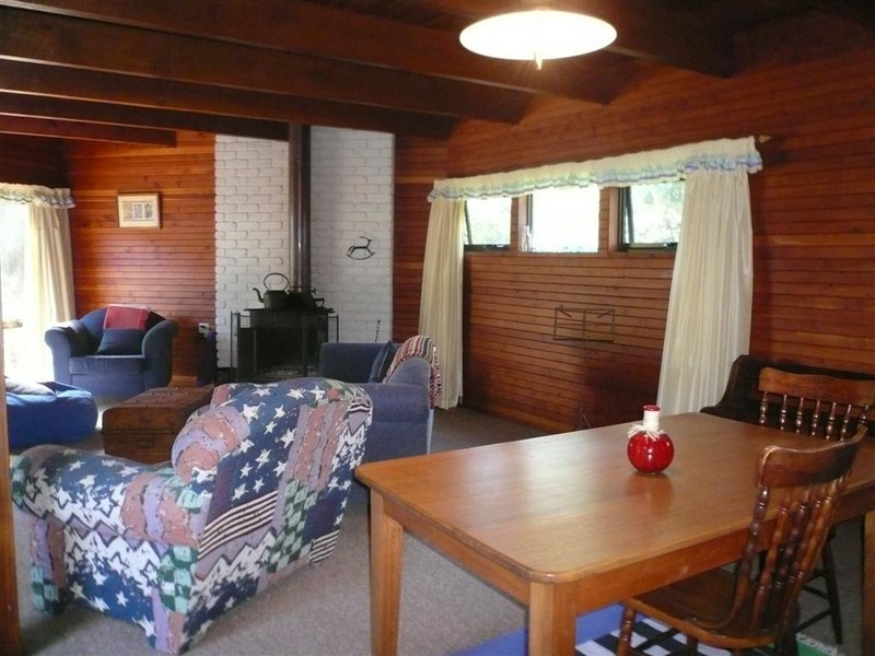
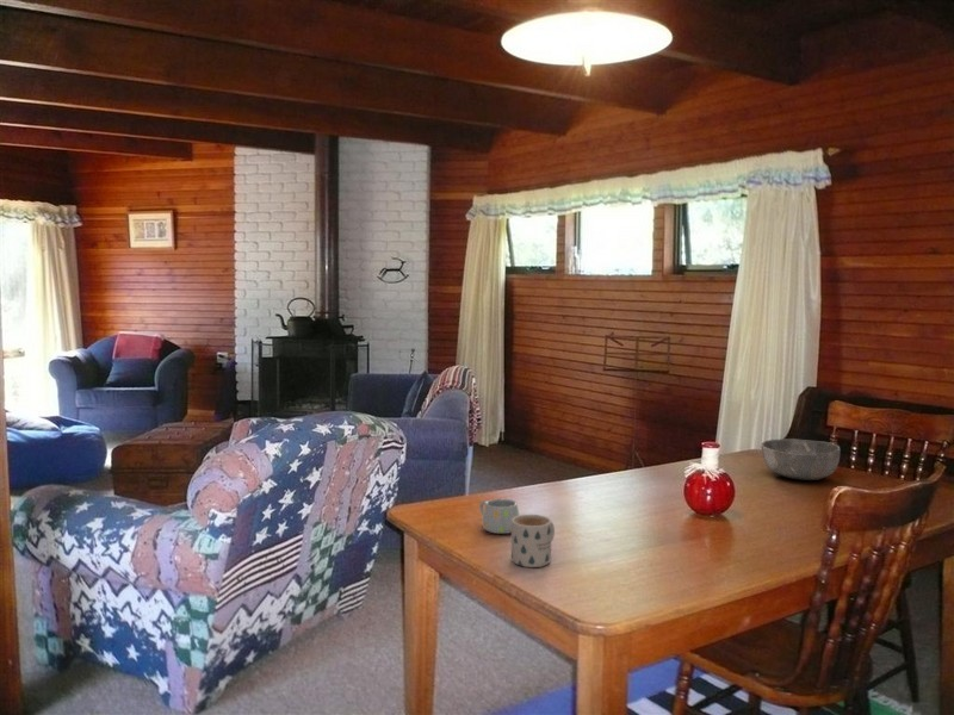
+ mug (496, 515)
+ bowl (799, 460)
+ mug (535, 539)
